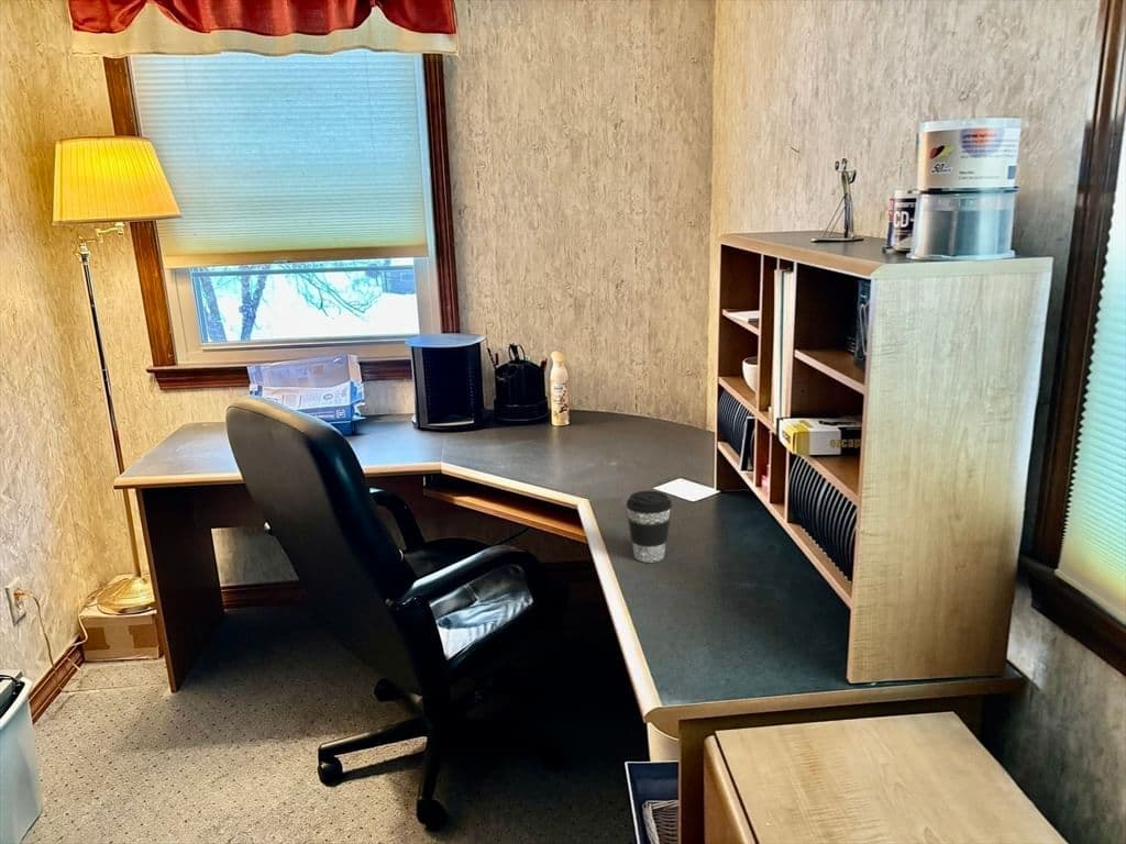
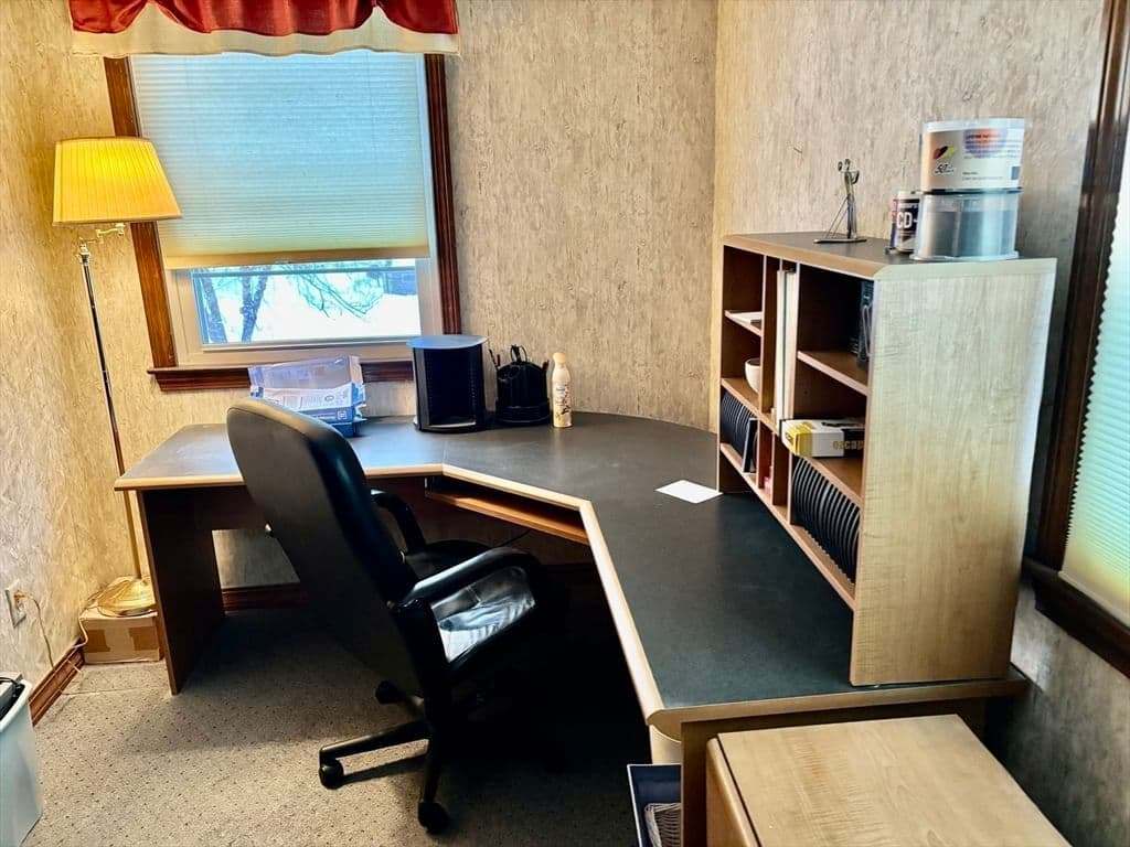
- coffee cup (649, 526)
